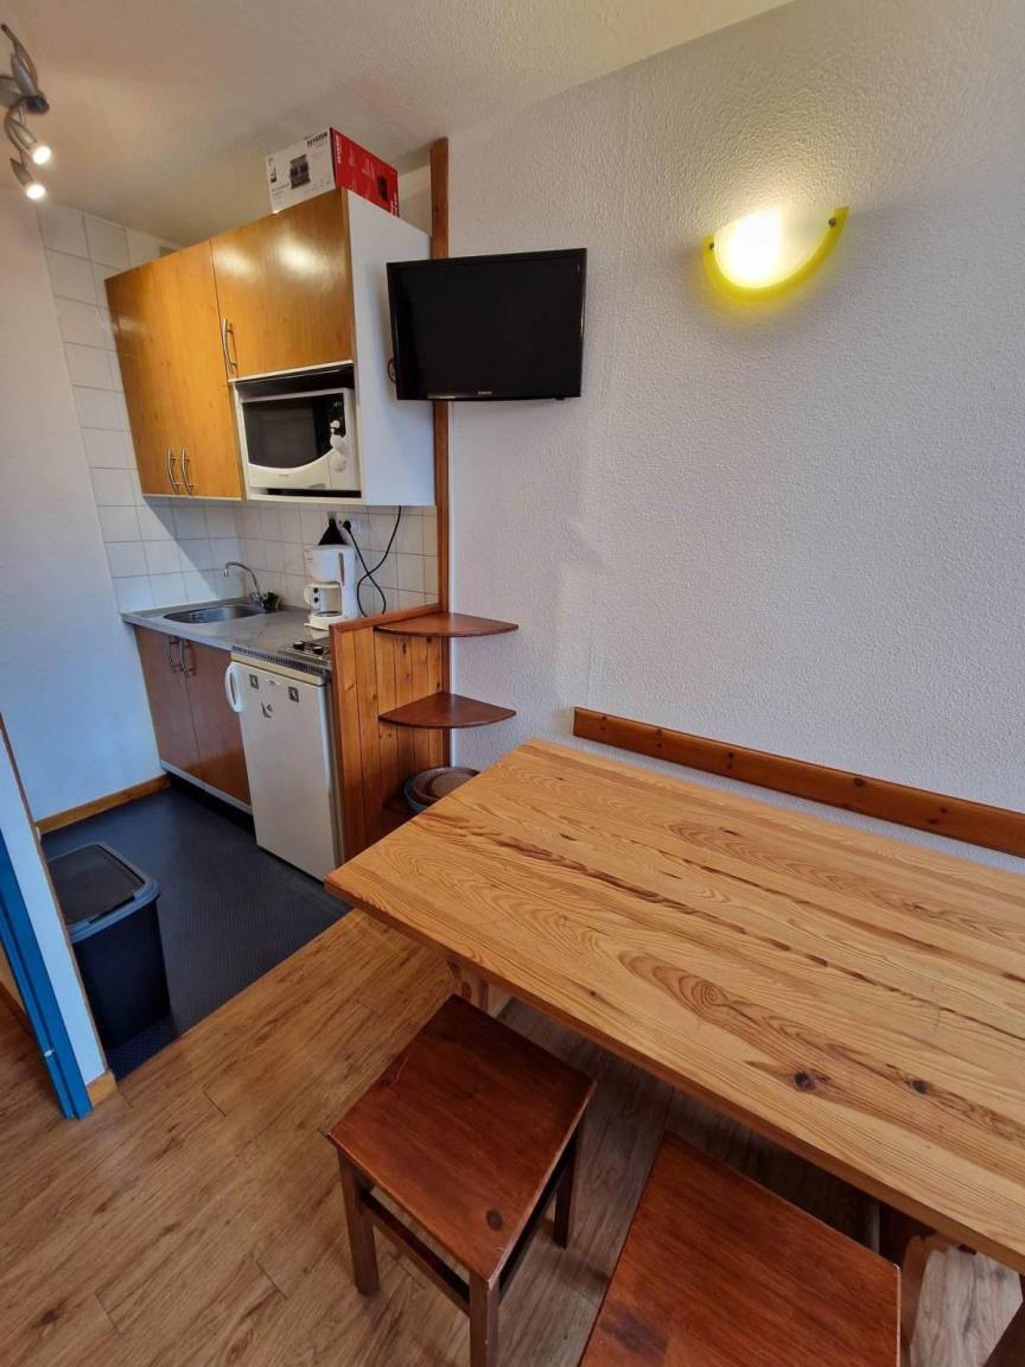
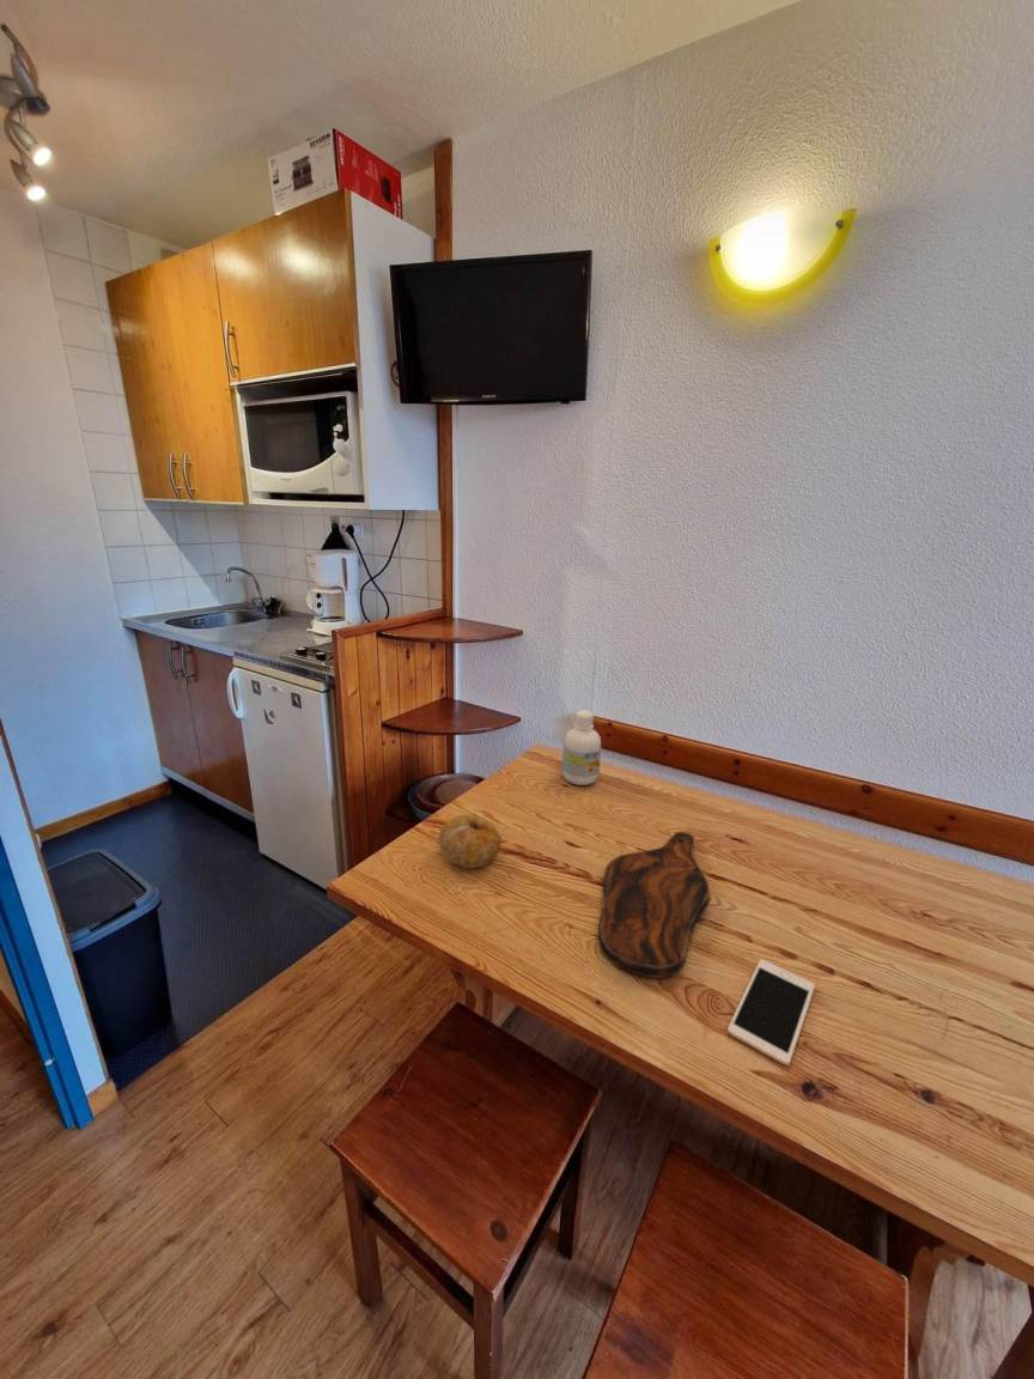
+ cell phone (772, 1007)
+ fruit (469, 839)
+ bottle (582, 746)
+ cutting board (655, 887)
